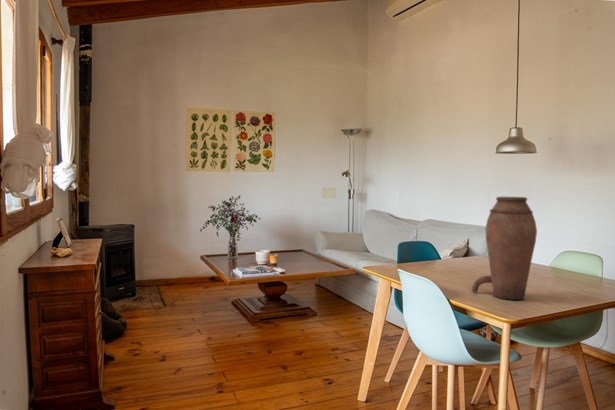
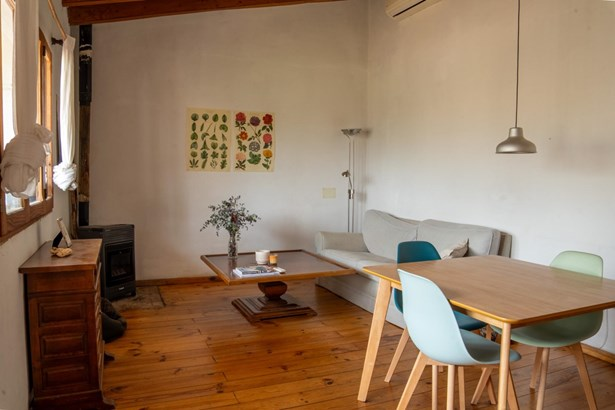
- vase (503, 246)
